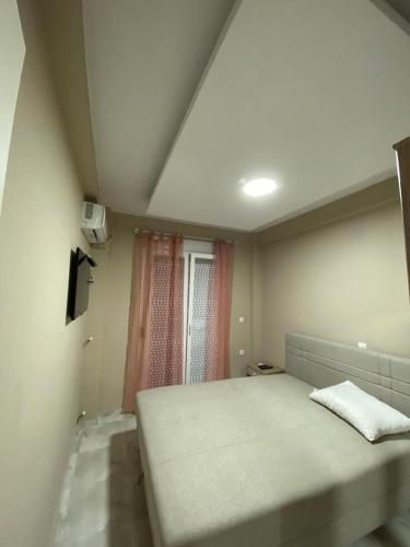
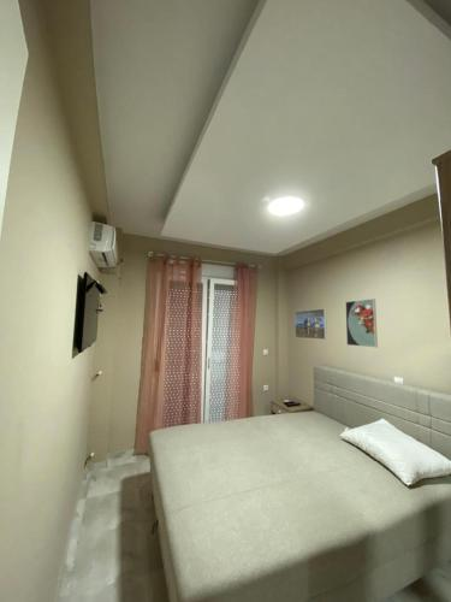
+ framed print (360, 323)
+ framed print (309, 324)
